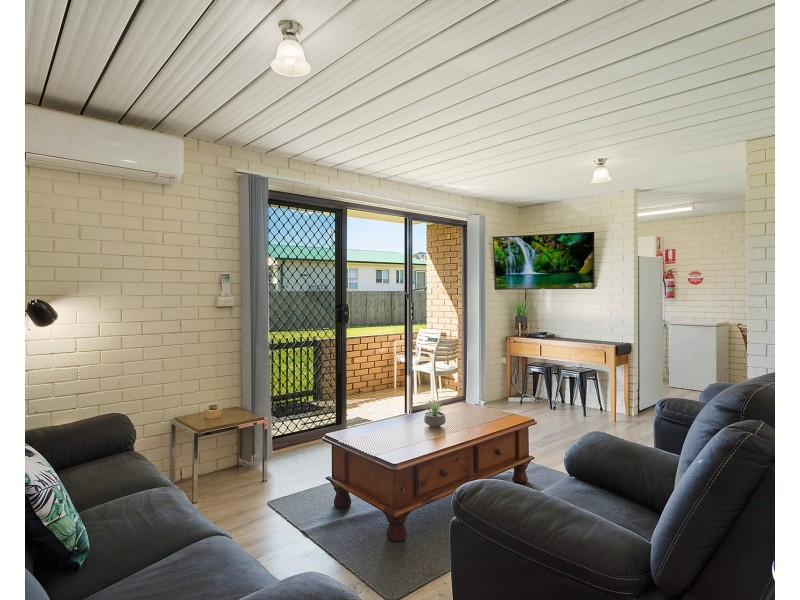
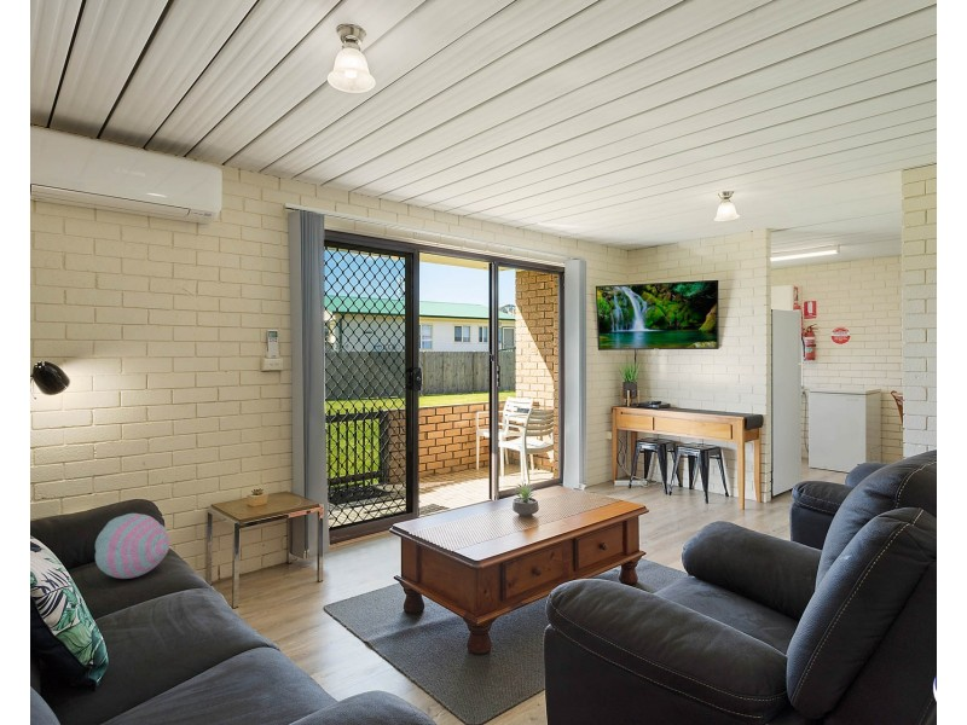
+ cushion (133, 545)
